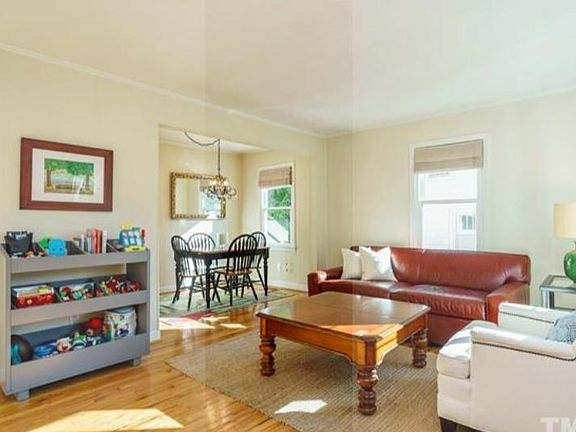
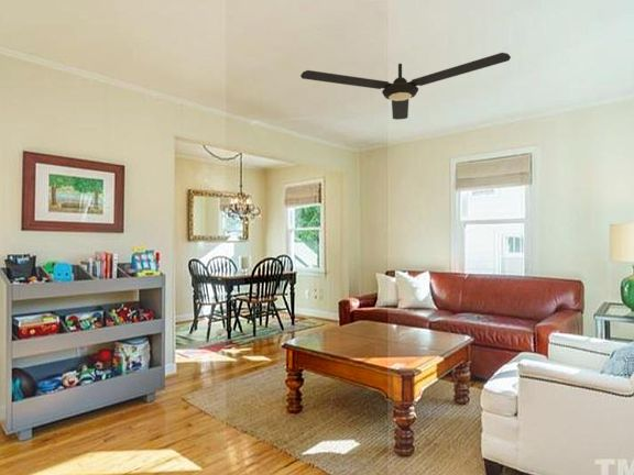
+ ceiling fan (400, 89)
